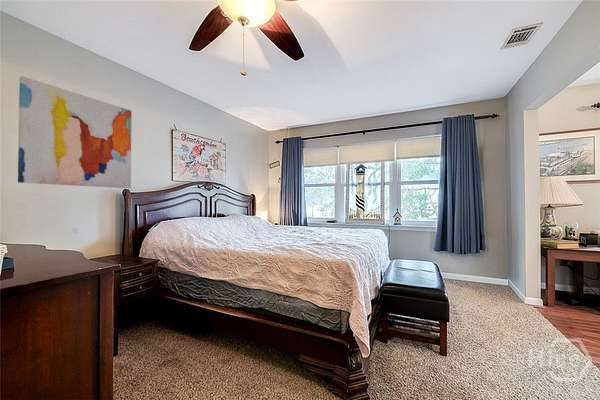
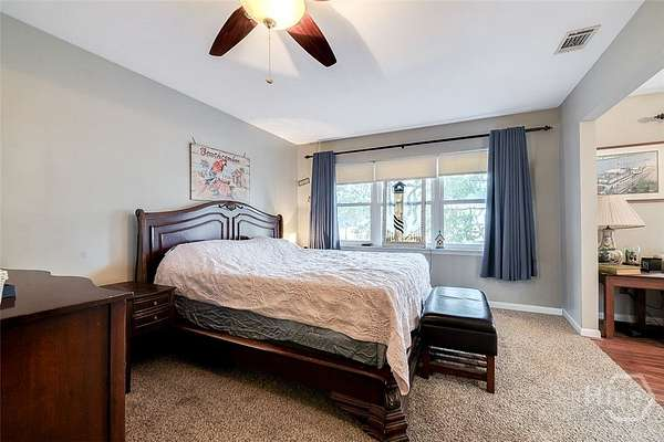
- wall art (83, 140)
